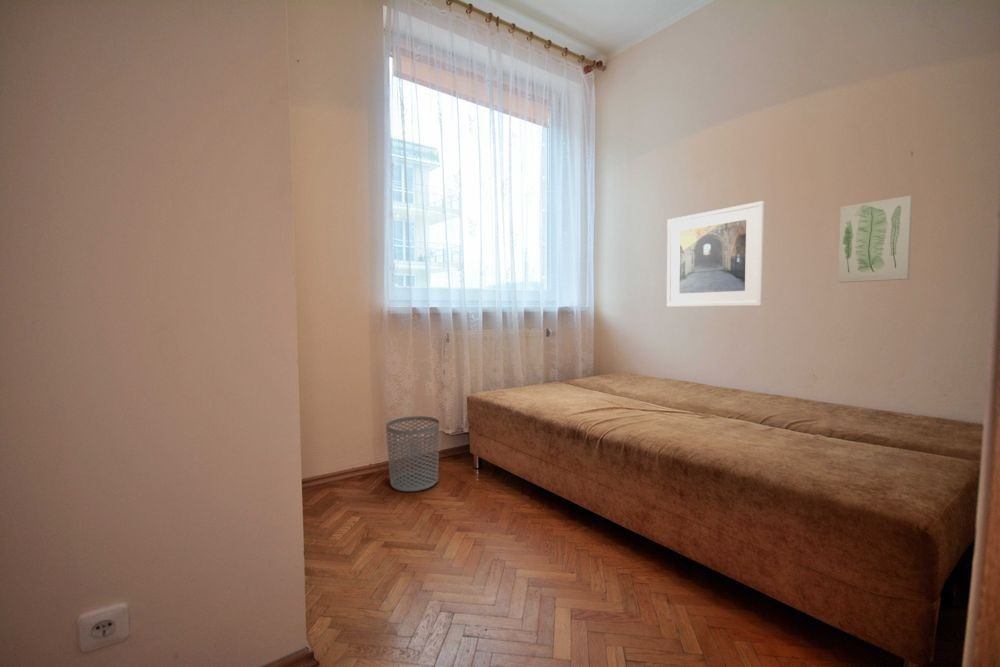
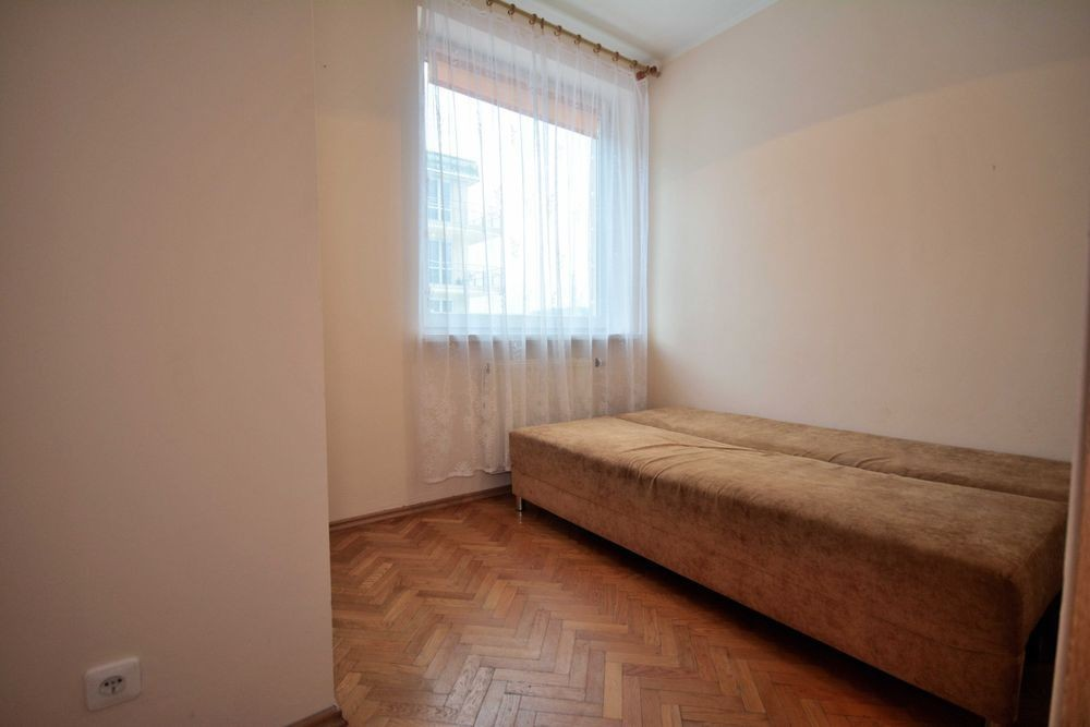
- wall art (873, 241)
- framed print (711, 259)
- waste bin (413, 453)
